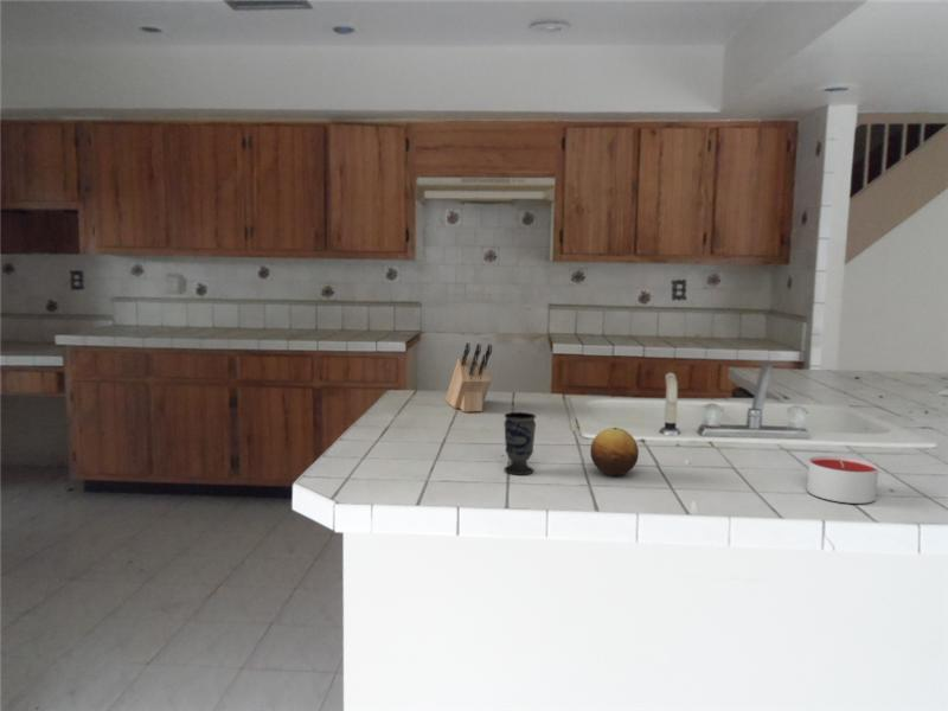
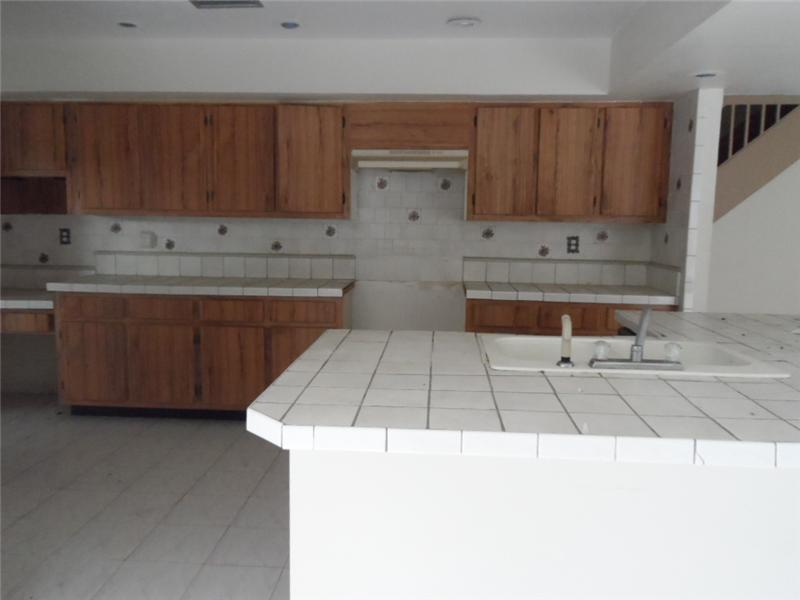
- cup (519, 442)
- fruit (614, 450)
- candle (841, 478)
- knife block (469, 373)
